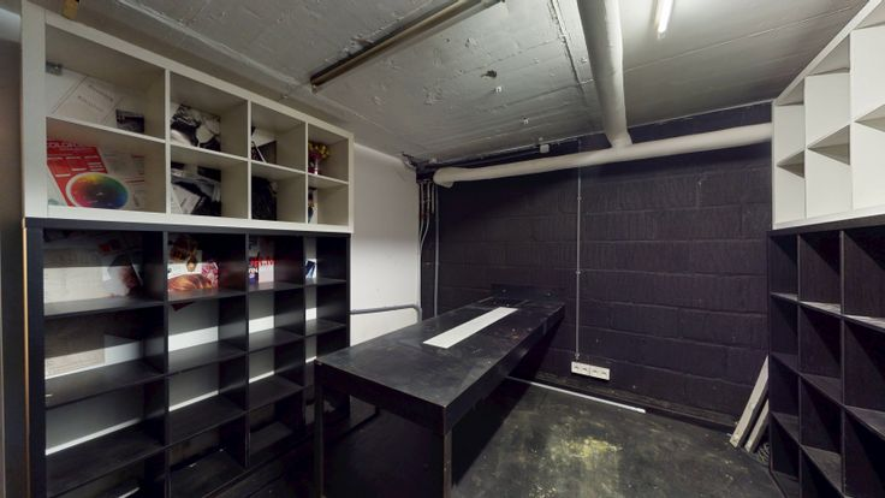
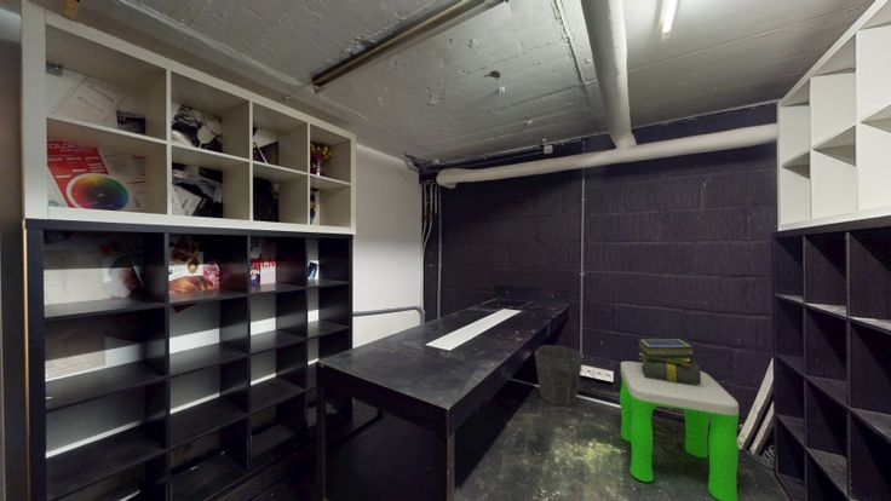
+ waste bin (557, 374)
+ stack of books (666, 358)
+ stool (671, 407)
